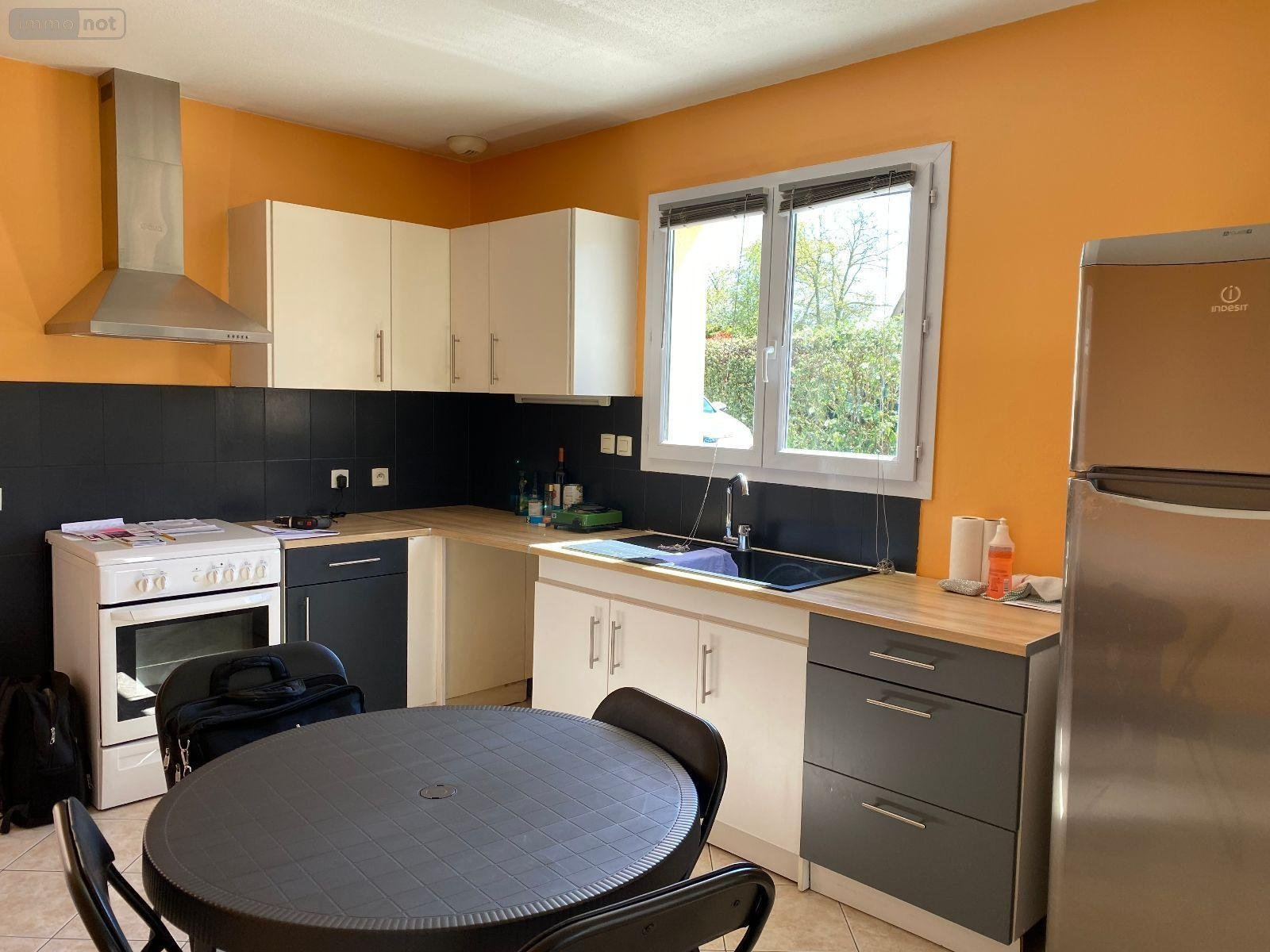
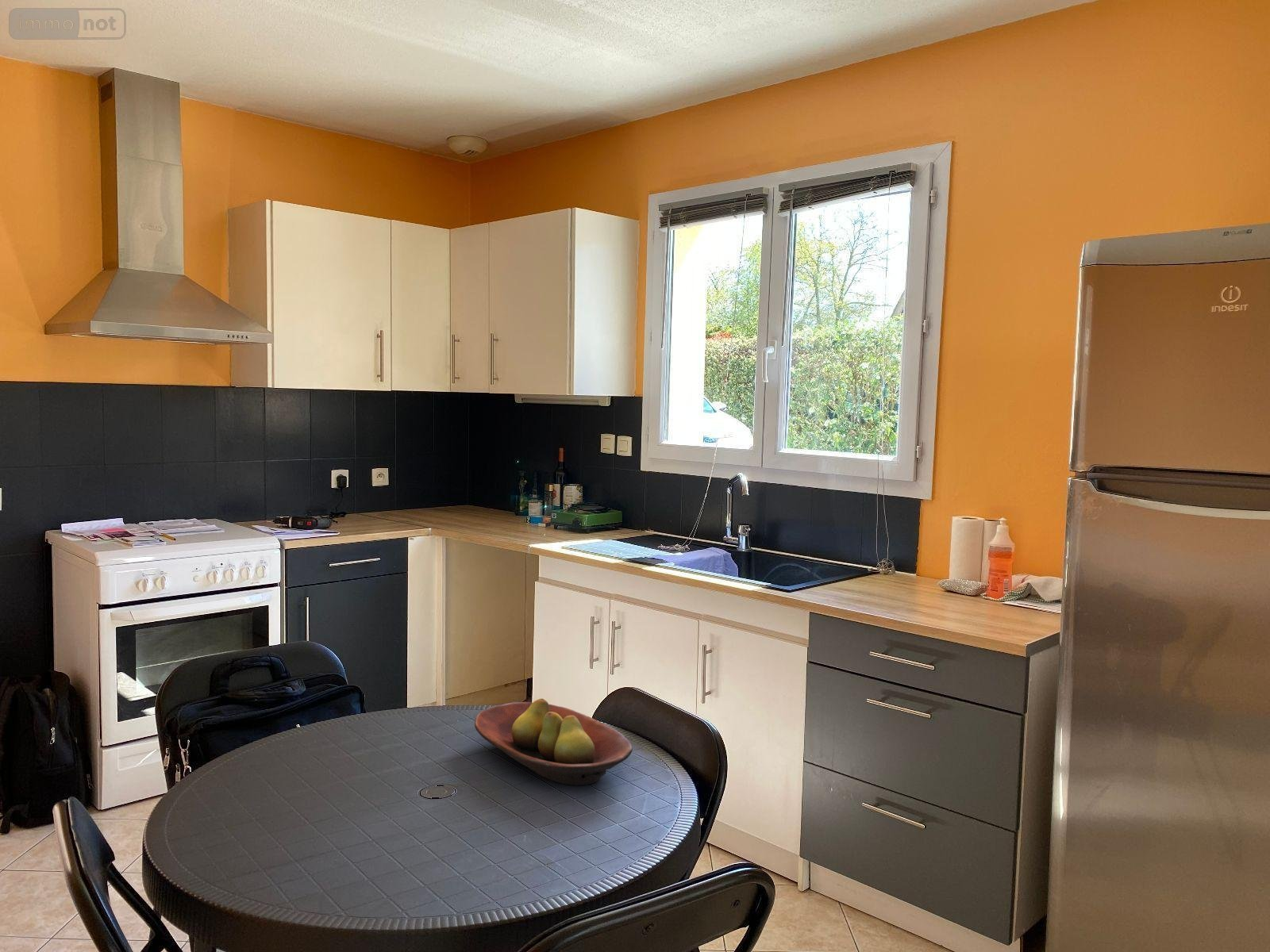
+ fruit bowl (551, 734)
